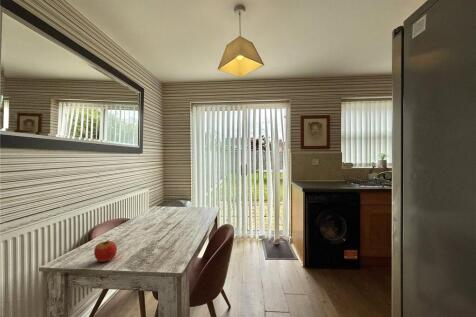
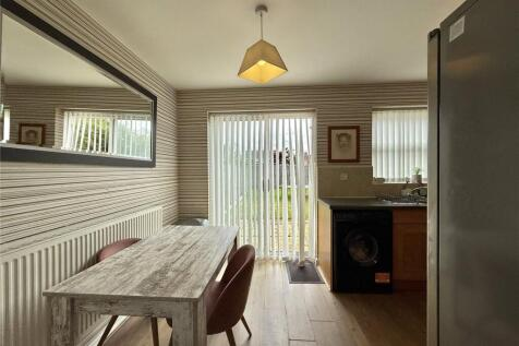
- apple (105, 250)
